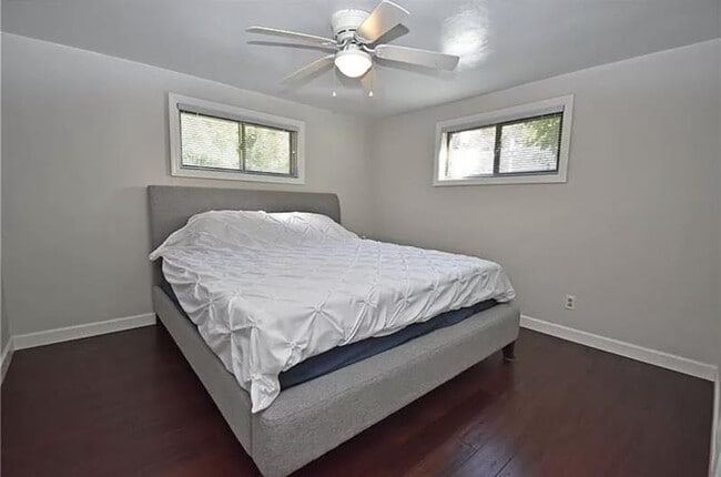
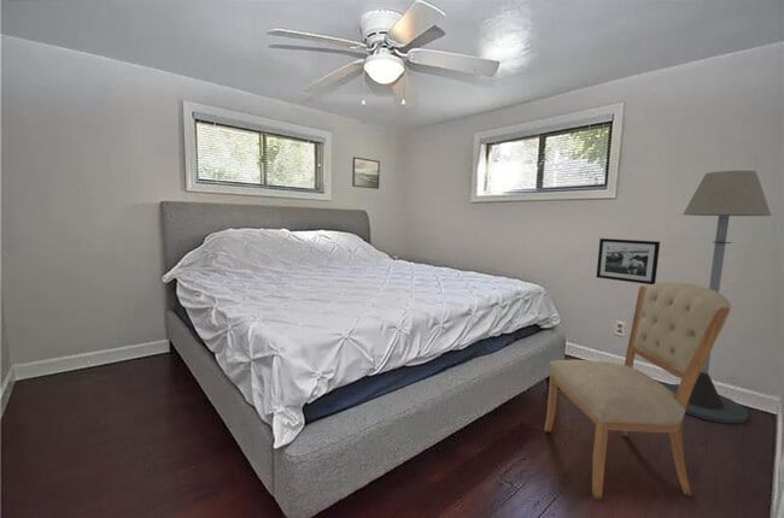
+ chair (631, 375)
+ picture frame (626, 260)
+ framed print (365, 173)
+ floor lamp (715, 290)
